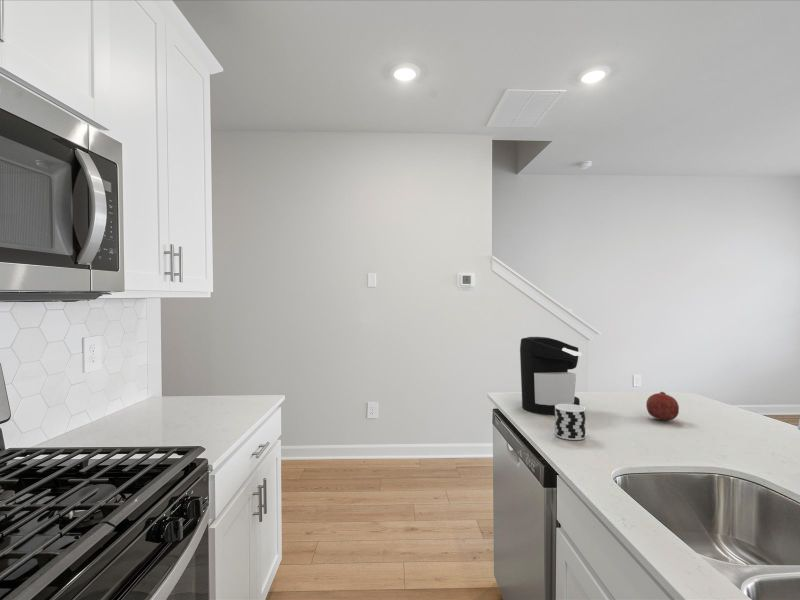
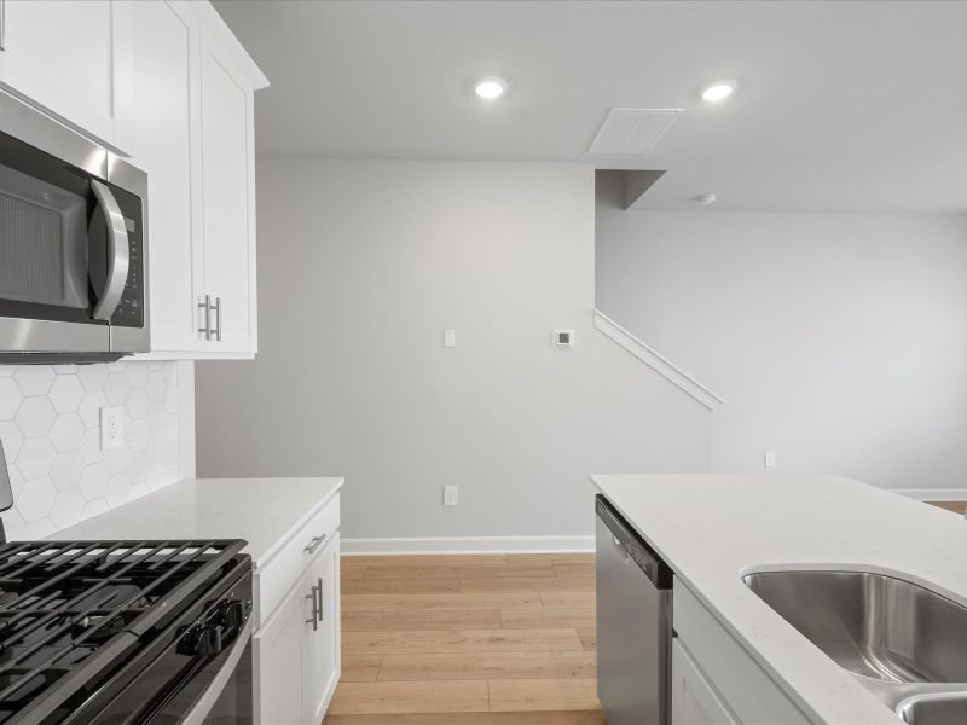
- coffee maker (552, 372)
- cup (570, 420)
- fruit (662, 405)
